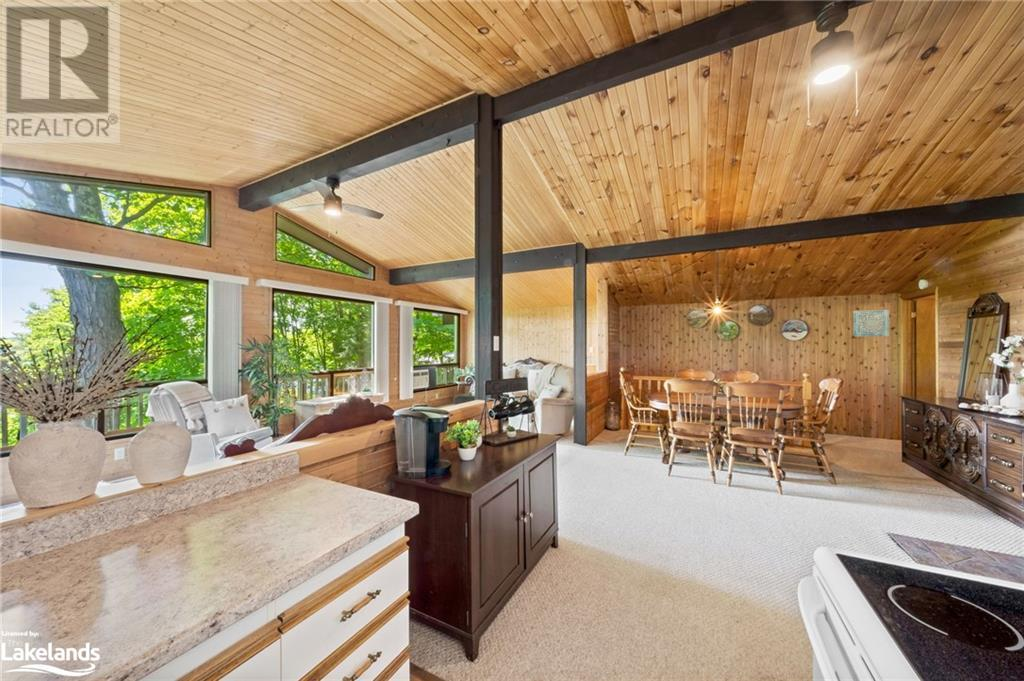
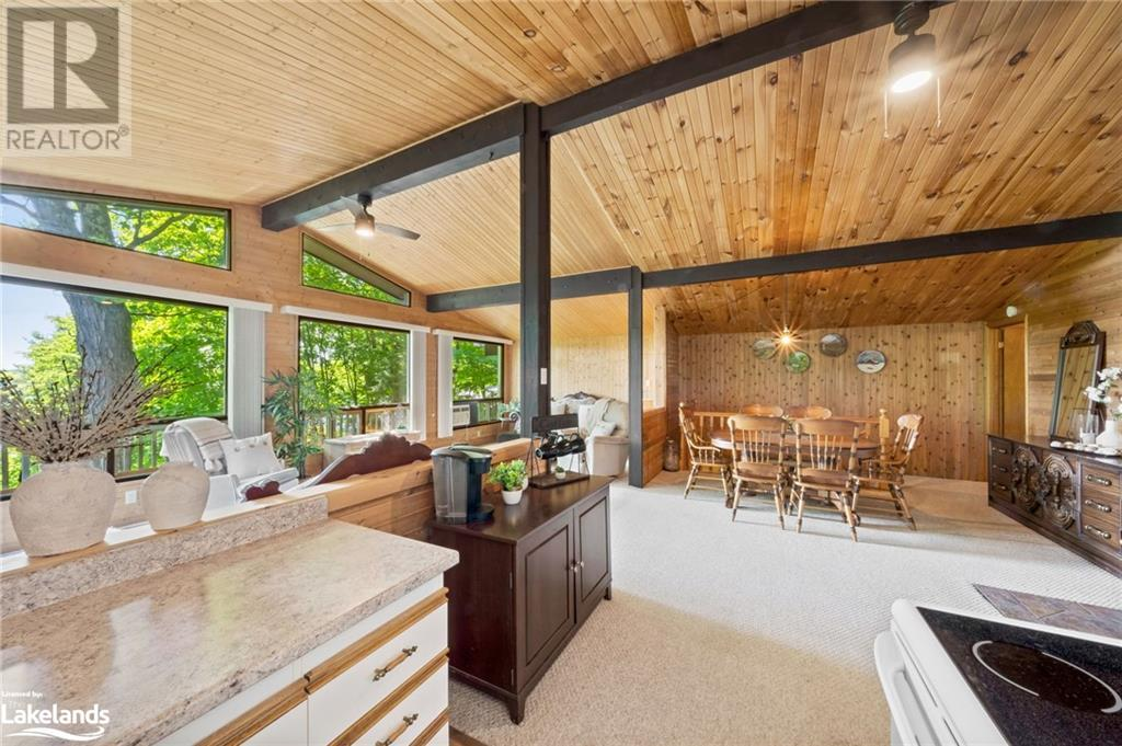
- wall art (870, 323)
